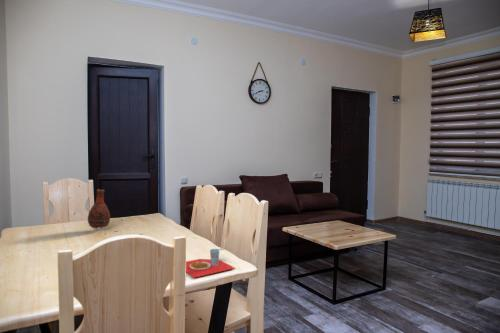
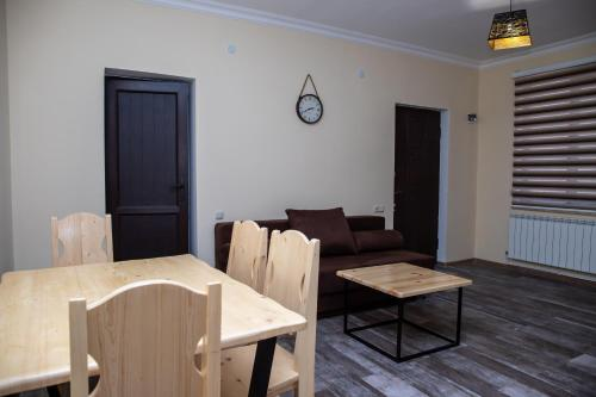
- placemat (204, 259)
- vase (101, 211)
